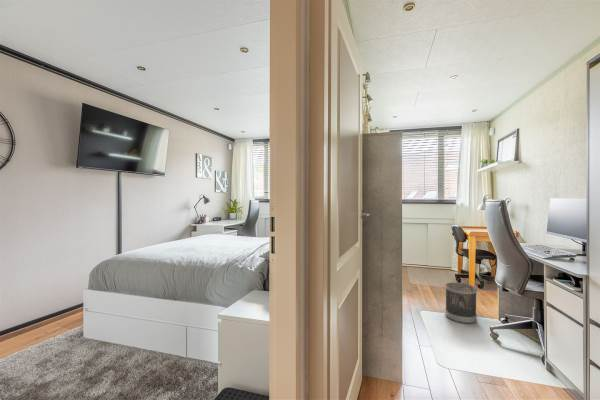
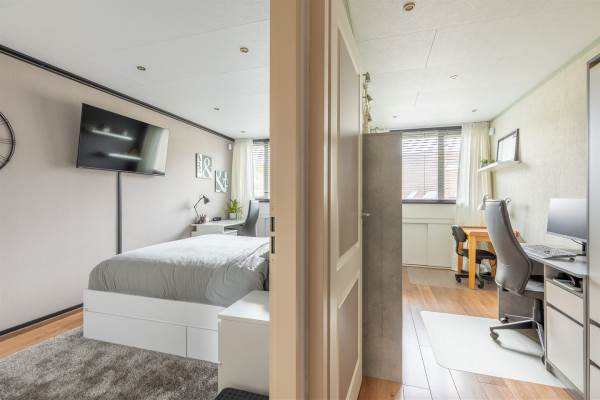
- wastebasket (461, 302)
